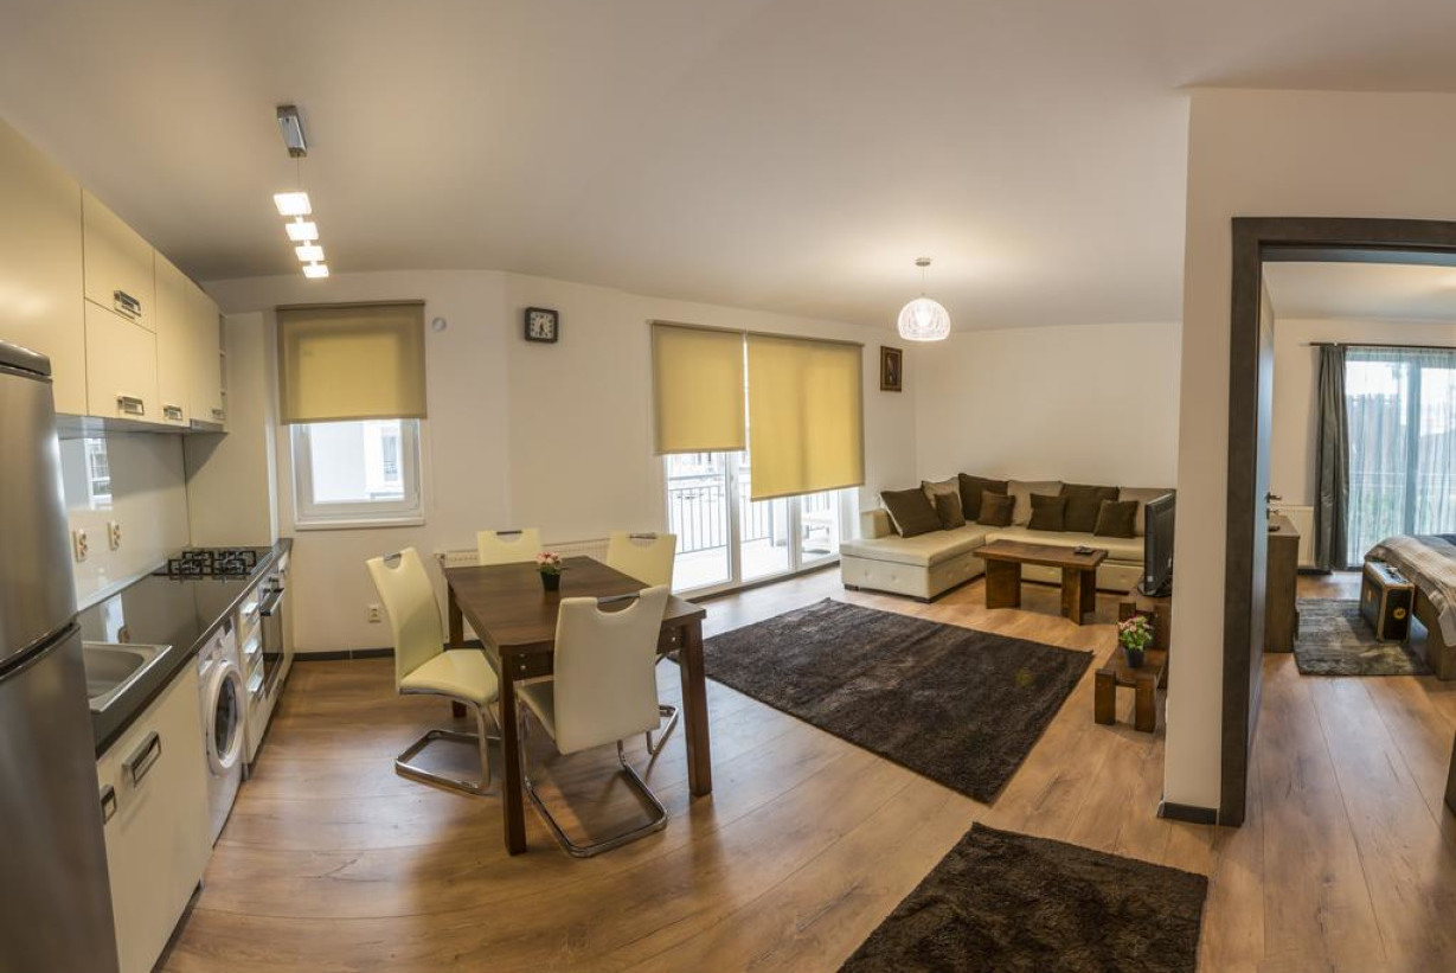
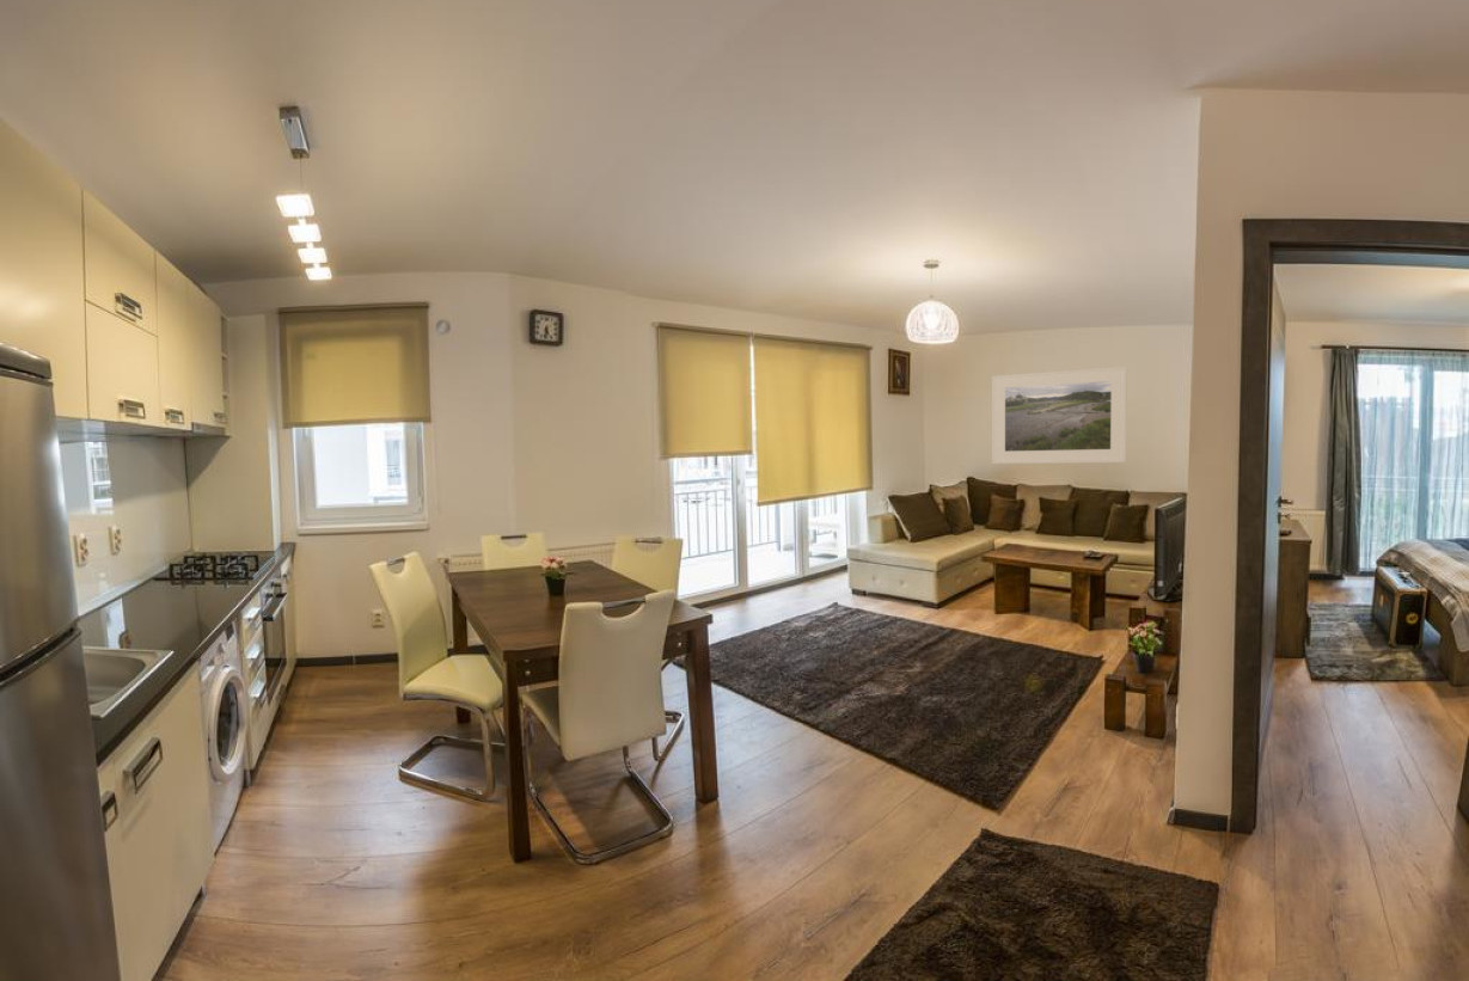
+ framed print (1055, 417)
